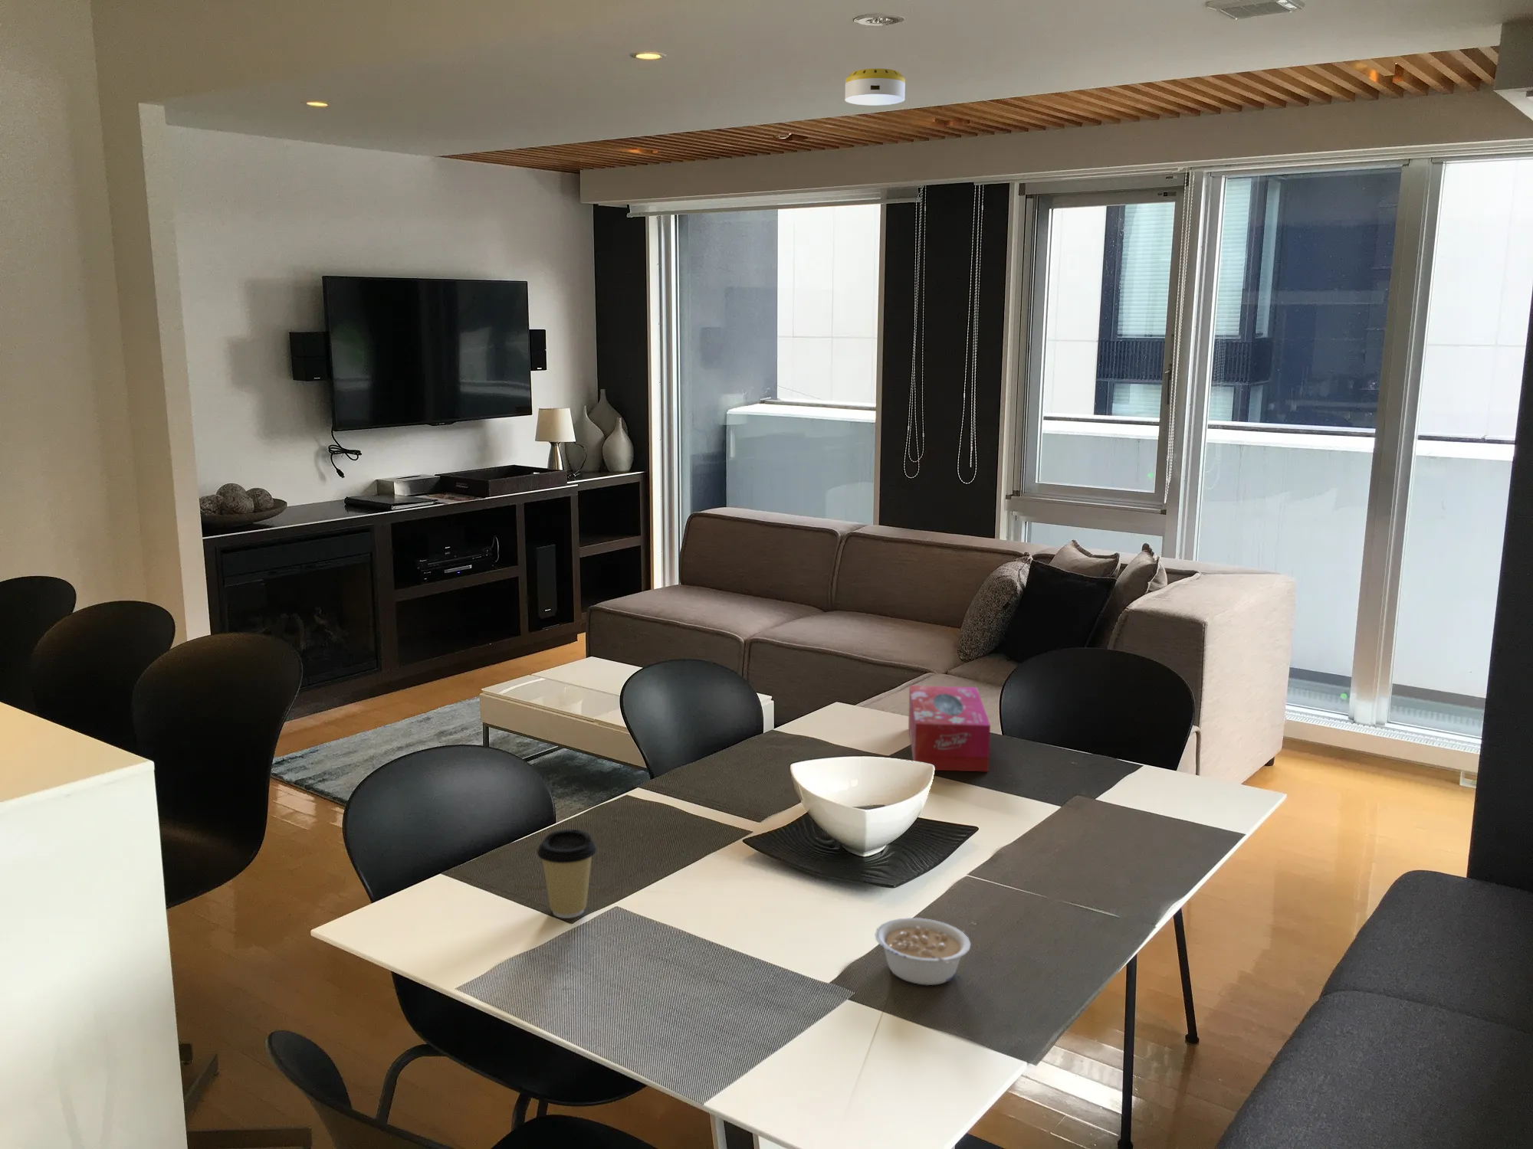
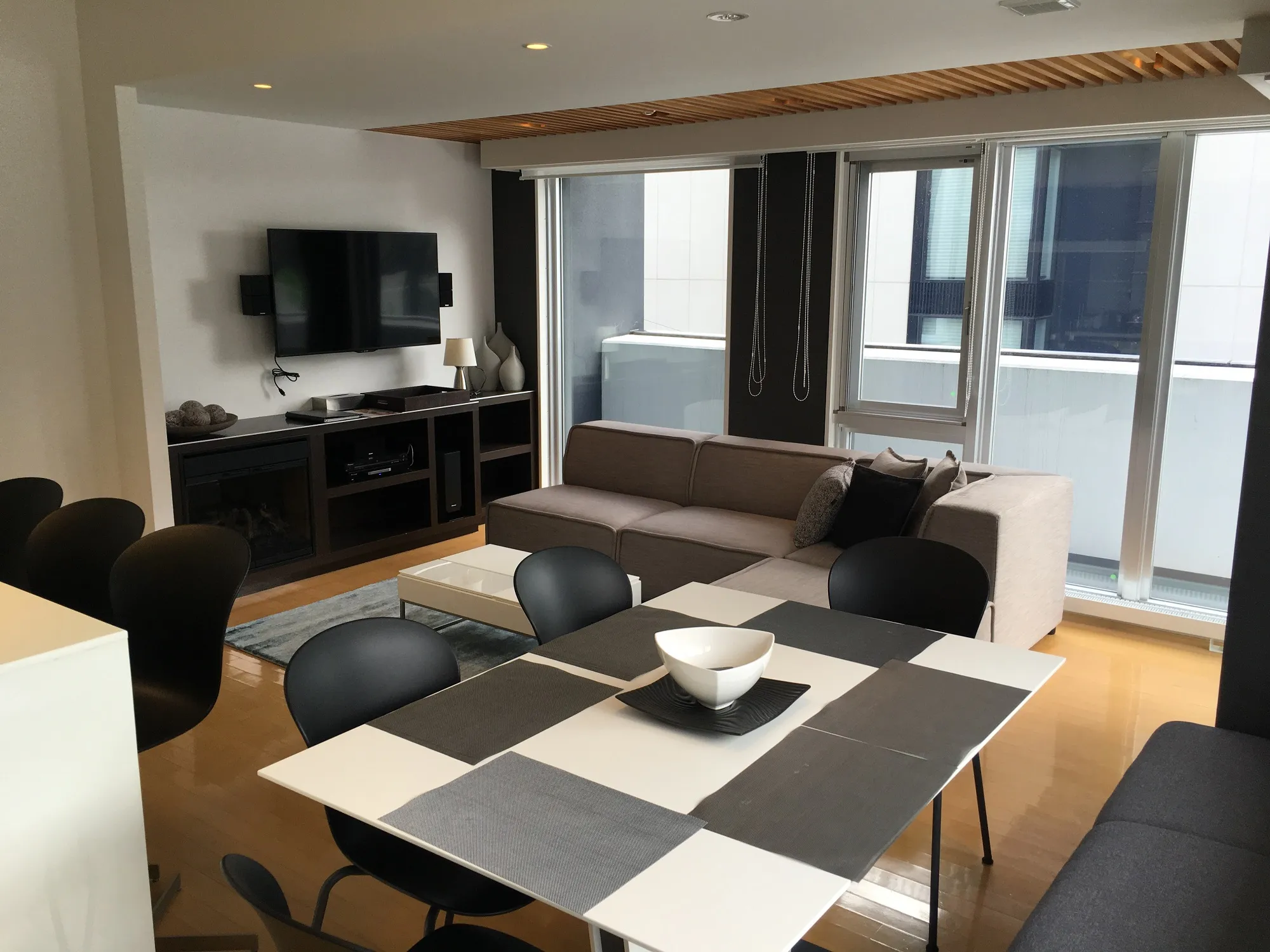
- tissue box (946, 727)
- coffee cup (567, 875)
- smoke detector (875, 87)
- legume (925, 952)
